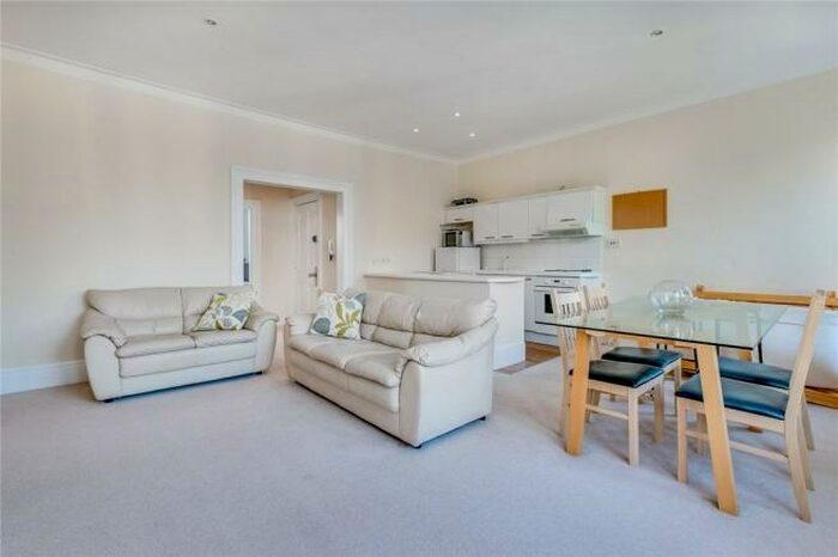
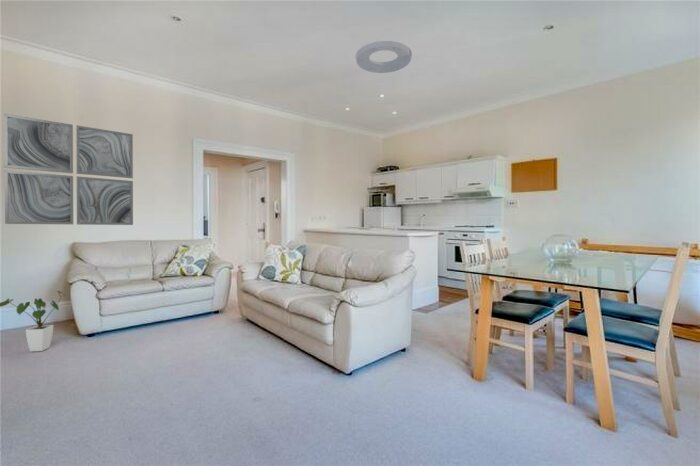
+ wall art (76, 173)
+ house plant (35, 321)
+ ceiling light (383, 62)
